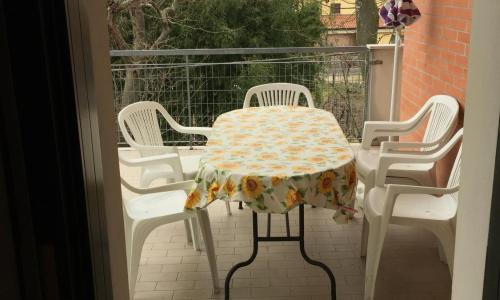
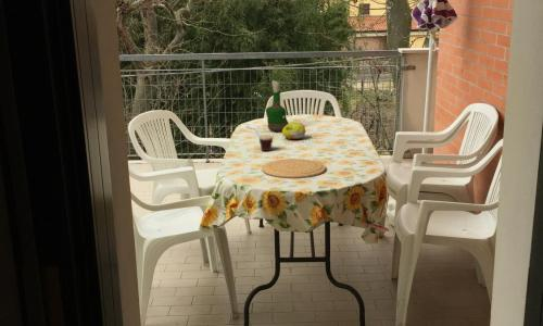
+ plate (293, 167)
+ cup (260, 138)
+ fruit (293, 130)
+ grog bottle (277, 104)
